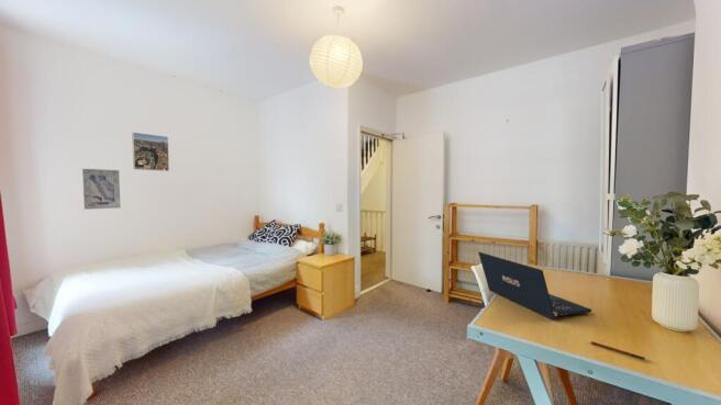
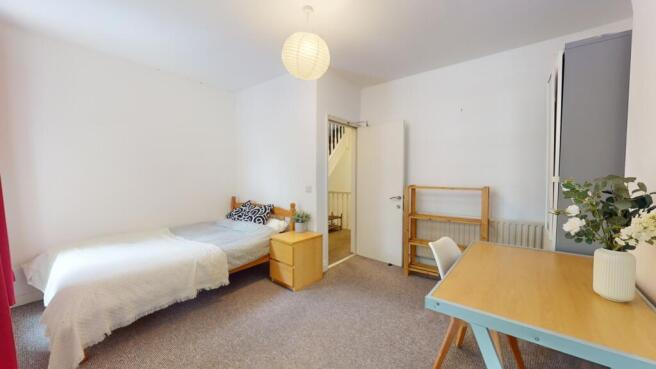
- pen (619, 350)
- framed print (151, 153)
- laptop (529, 279)
- wall art (102, 189)
